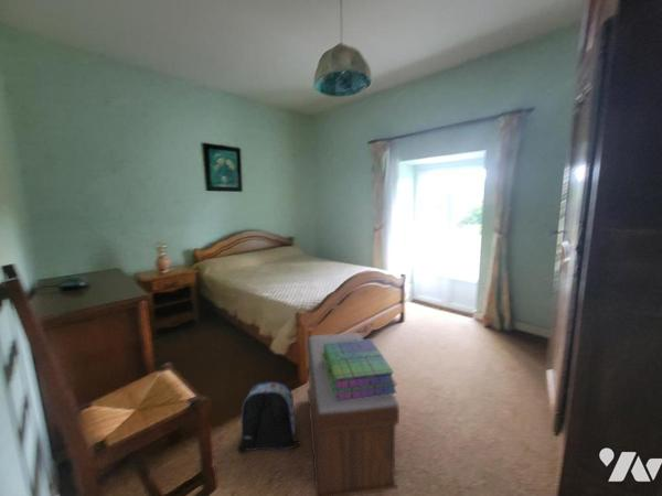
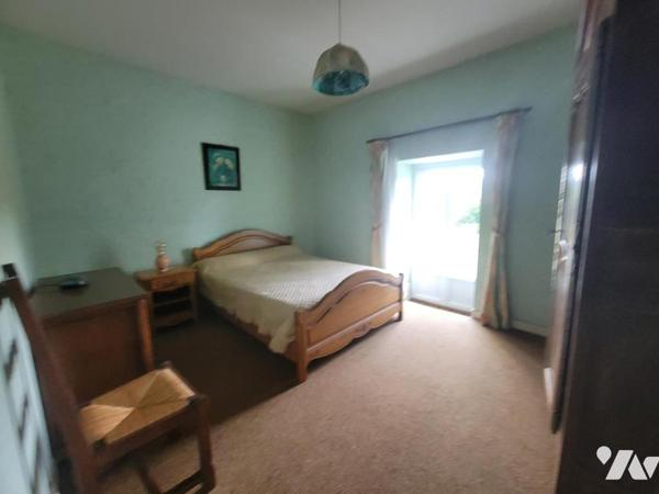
- stack of books (355, 365)
- bench (343, 400)
- backpack (269, 412)
